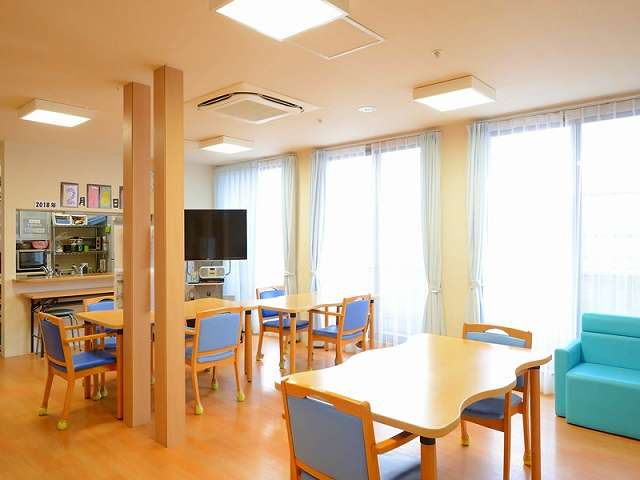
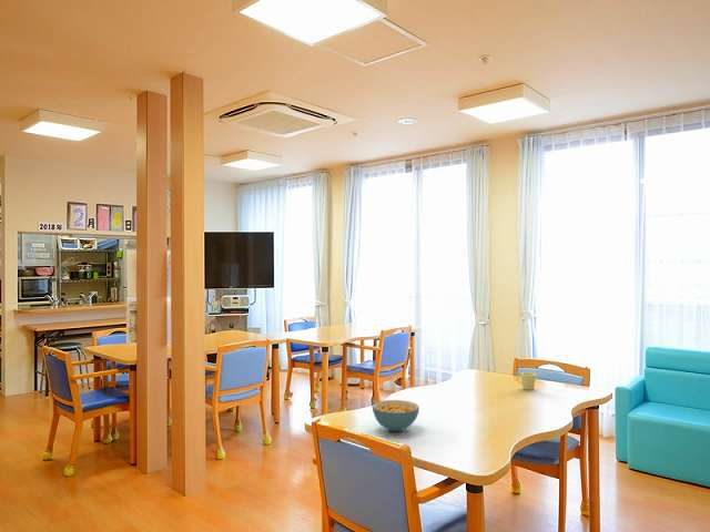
+ cereal bowl (395, 417)
+ cup (526, 380)
